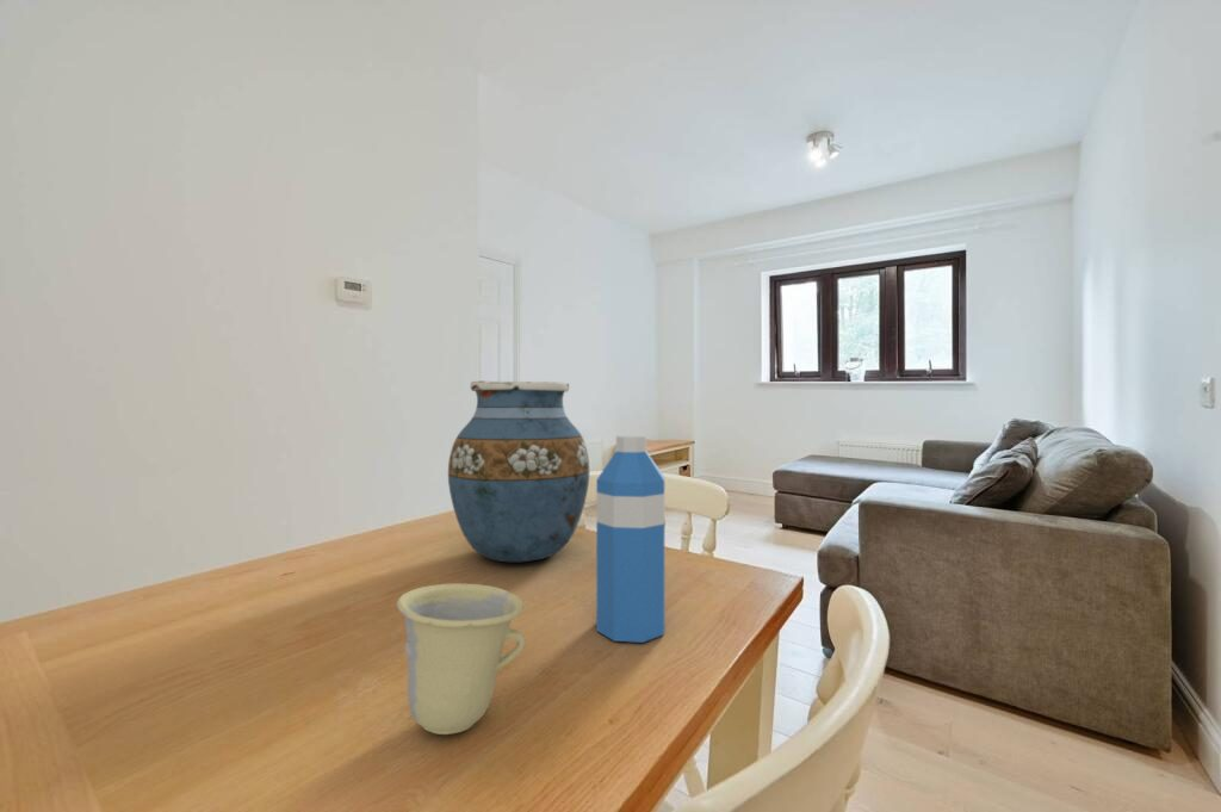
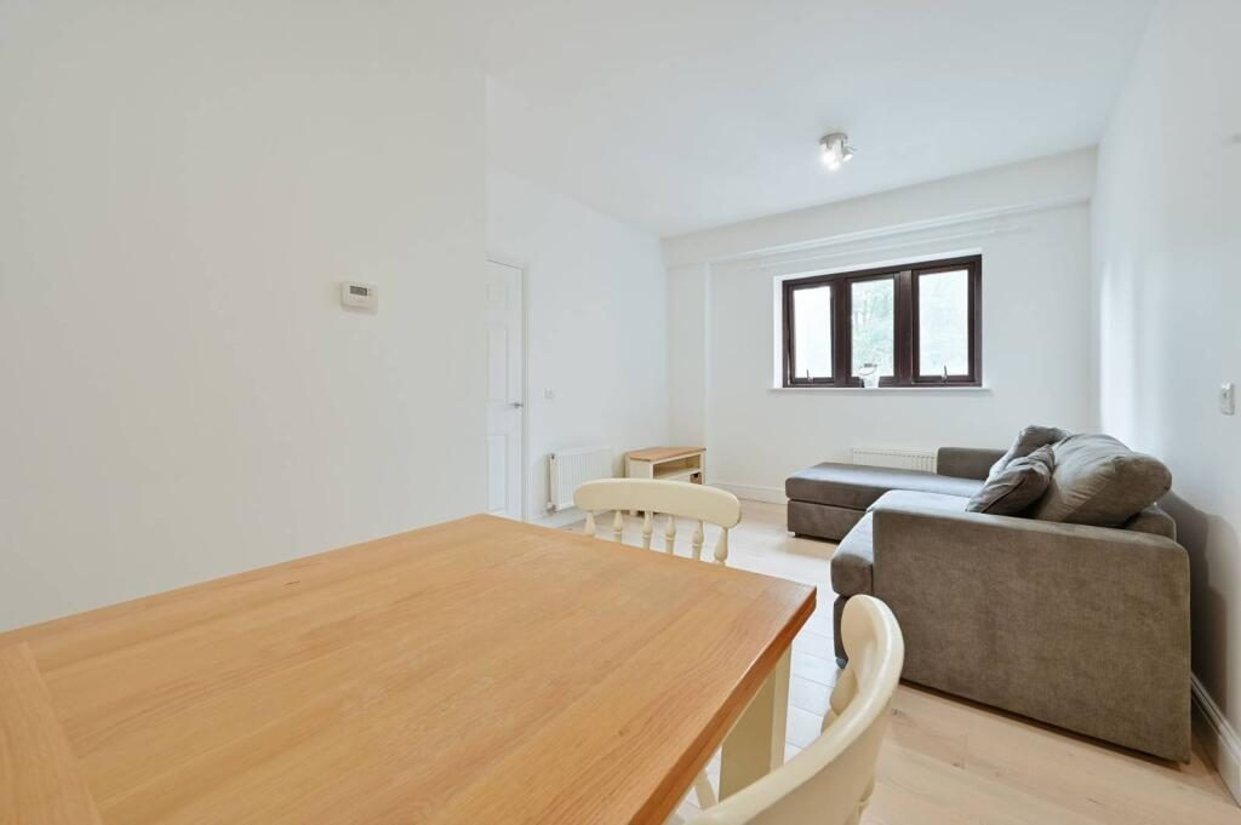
- water bottle (631, 531)
- cup (461, 655)
- vase (520, 467)
